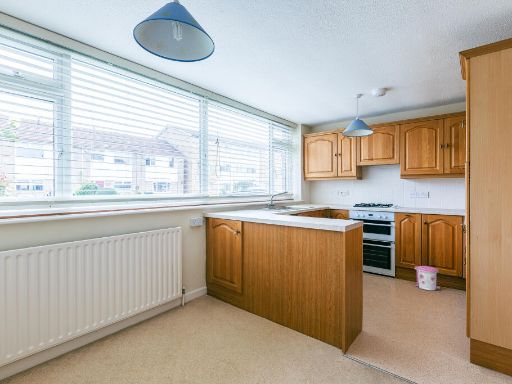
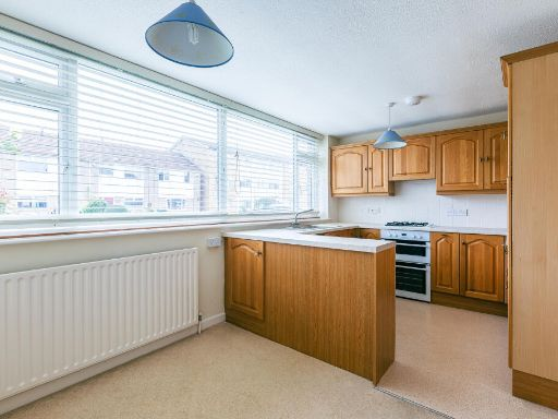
- trash can (426, 277)
